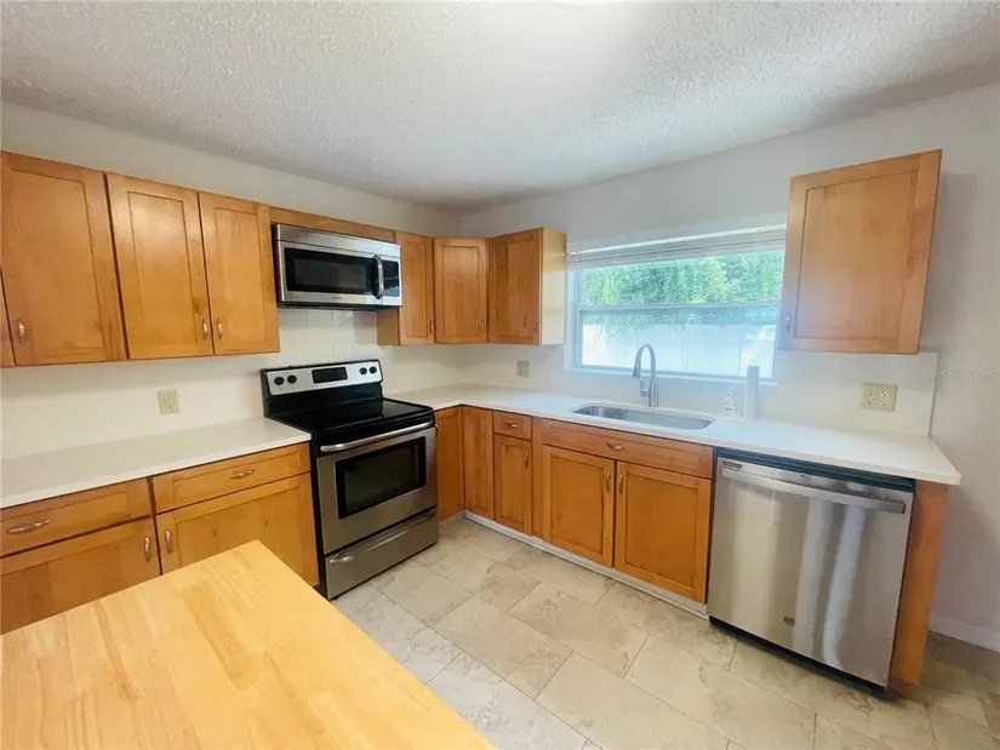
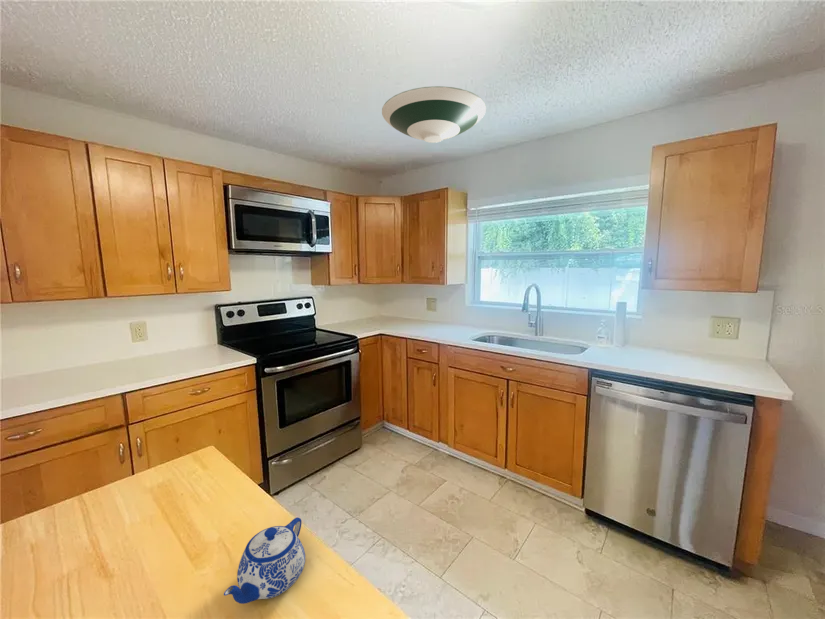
+ teapot (268, 559)
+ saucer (433, 126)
